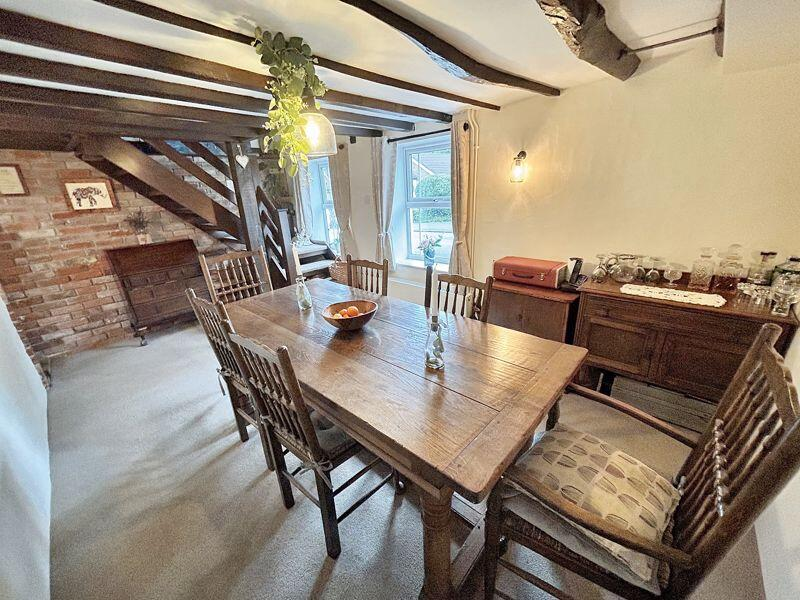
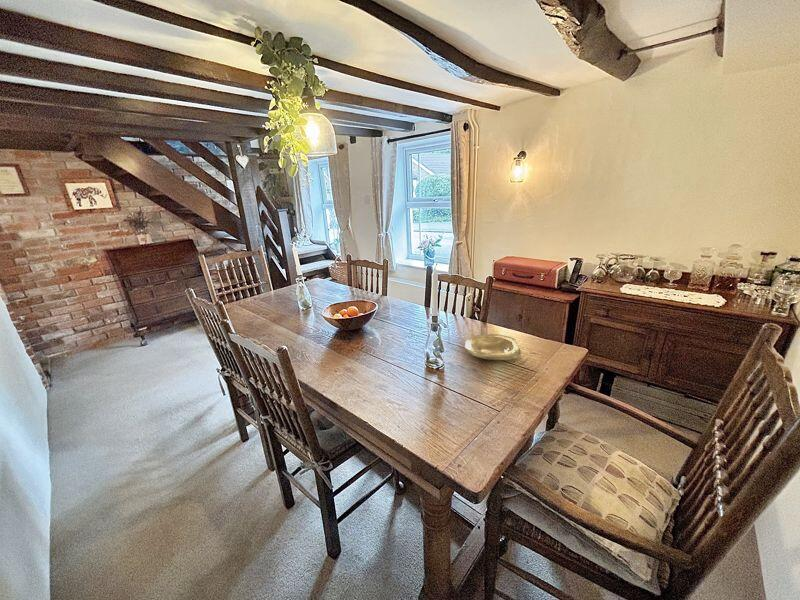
+ plate (491, 348)
